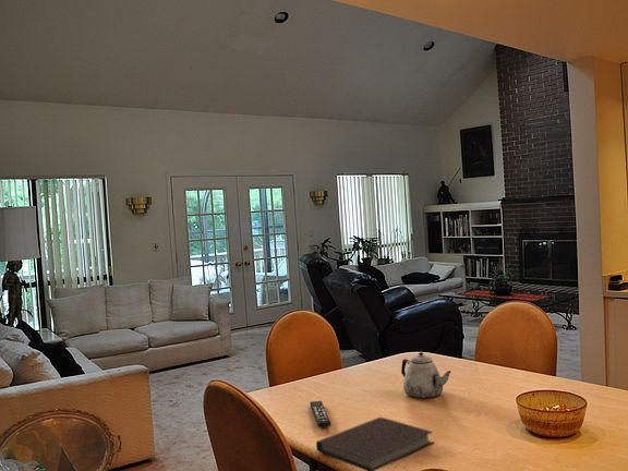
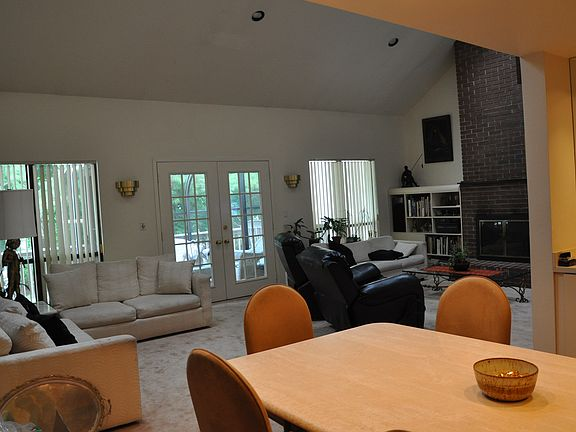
- remote control (319, 413)
- notebook (375, 440)
- teapot (425, 373)
